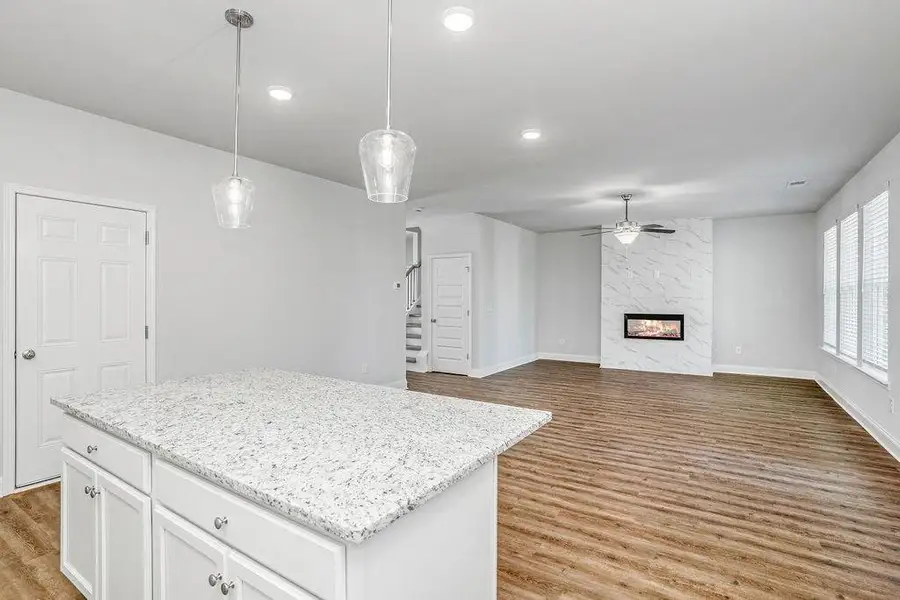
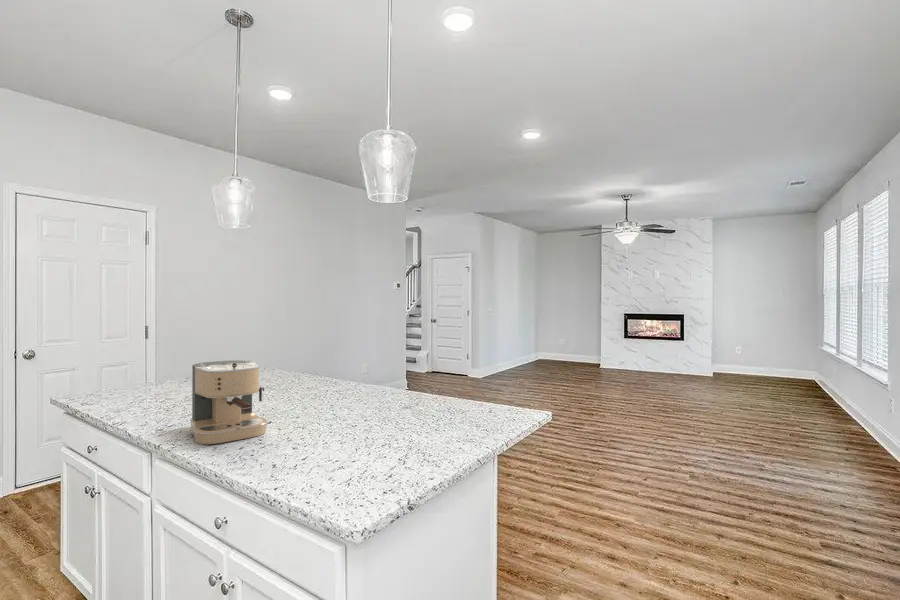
+ coffee maker (229, 397)
